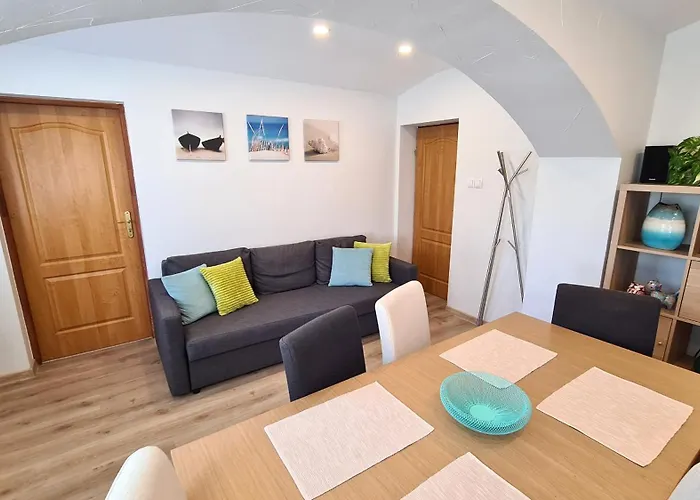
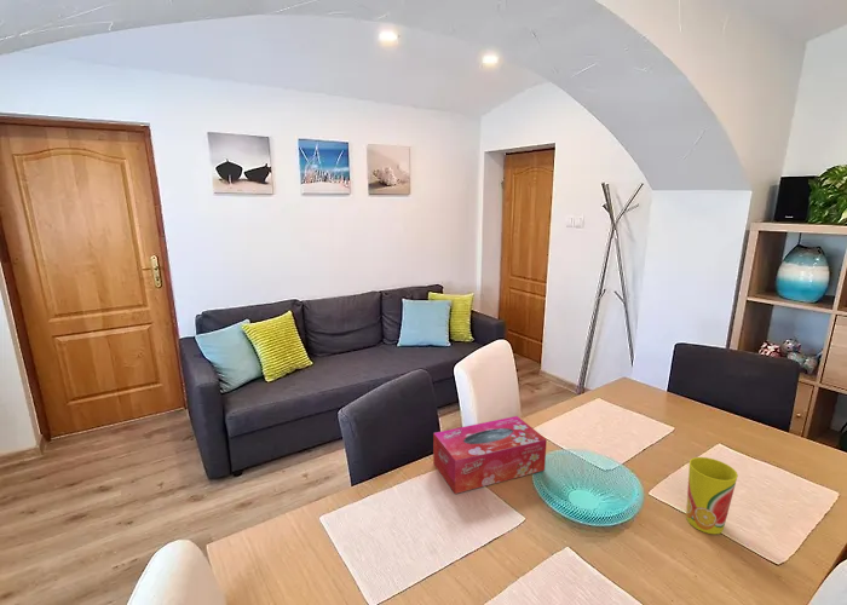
+ tissue box (488, 451)
+ cup (708, 495)
